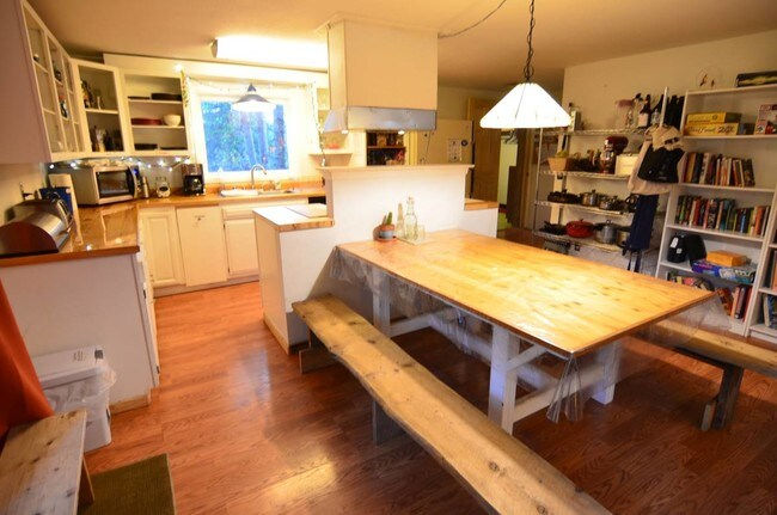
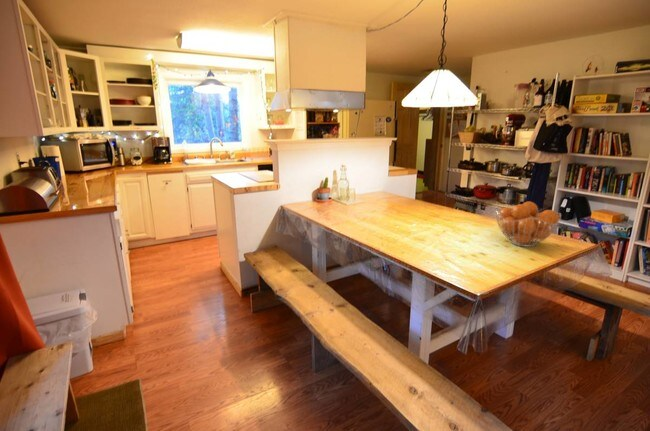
+ fruit basket (525, 223)
